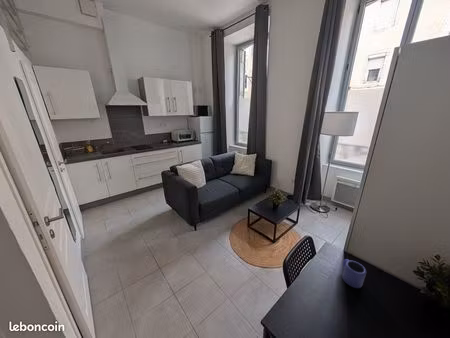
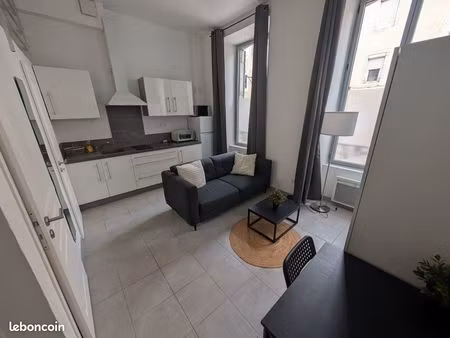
- mug (351, 271)
